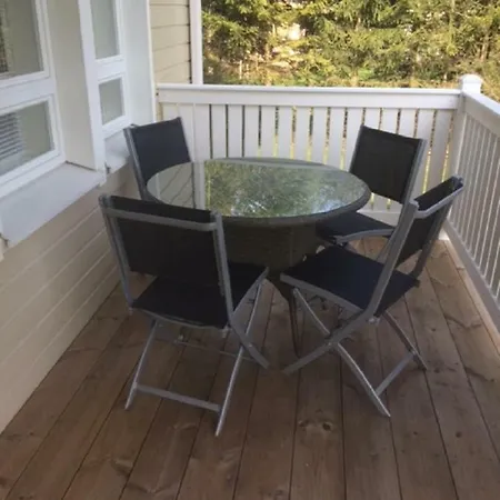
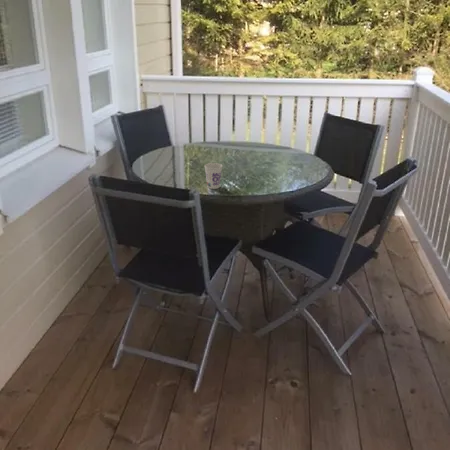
+ cup (213, 176)
